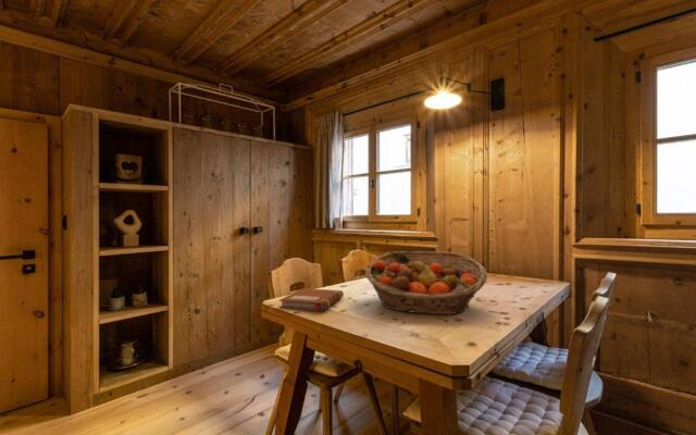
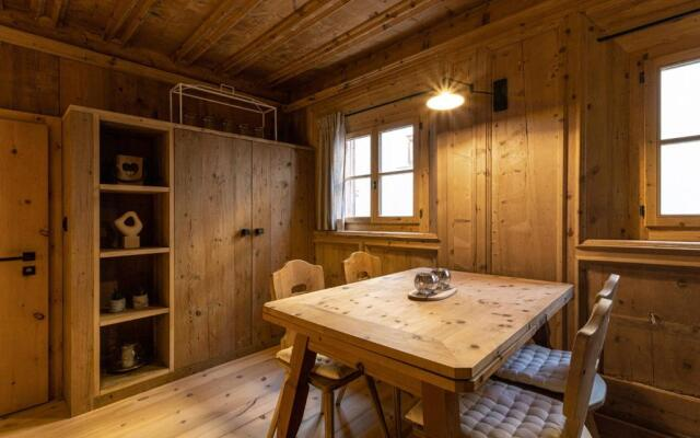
- notebook (312, 299)
- fruit basket (423, 279)
